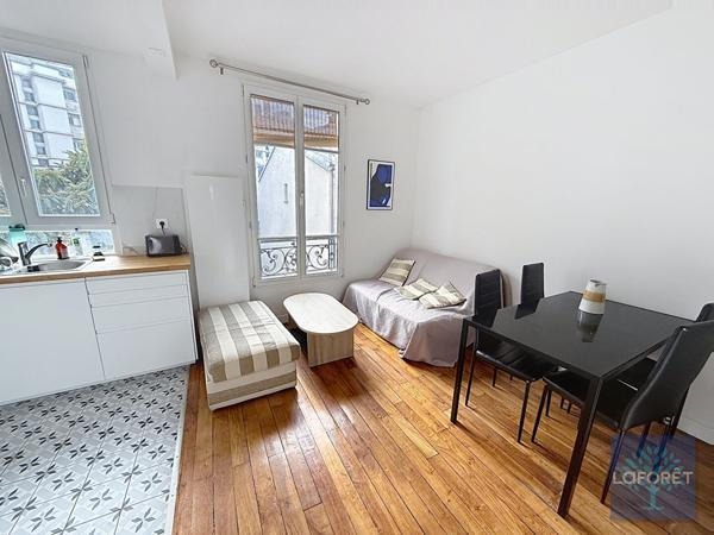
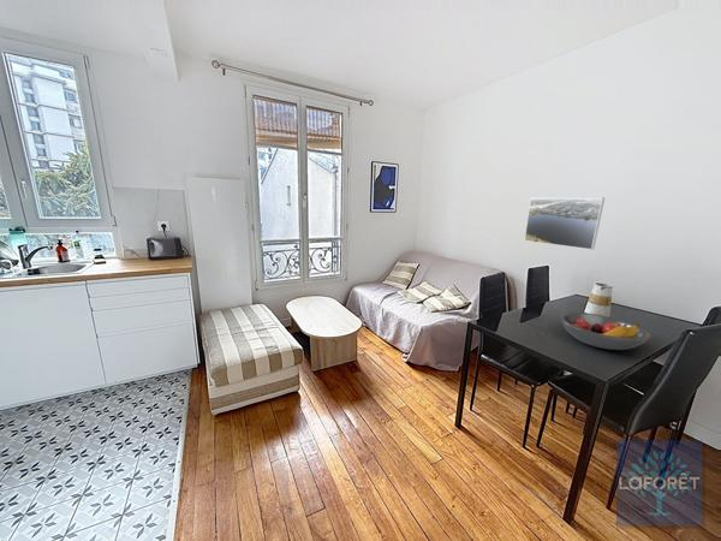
+ fruit bowl (600, 331)
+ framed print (560, 221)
